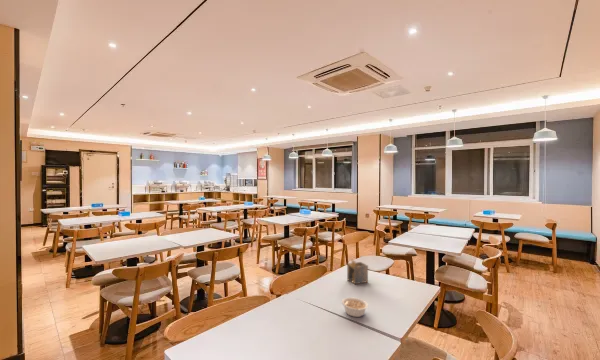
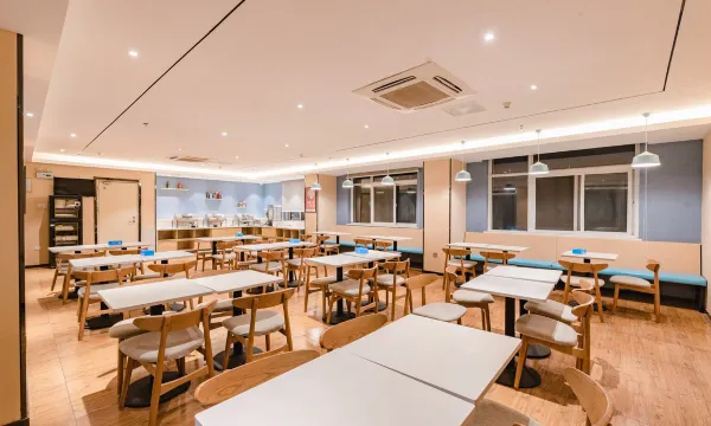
- napkin holder (357, 269)
- legume (355, 307)
